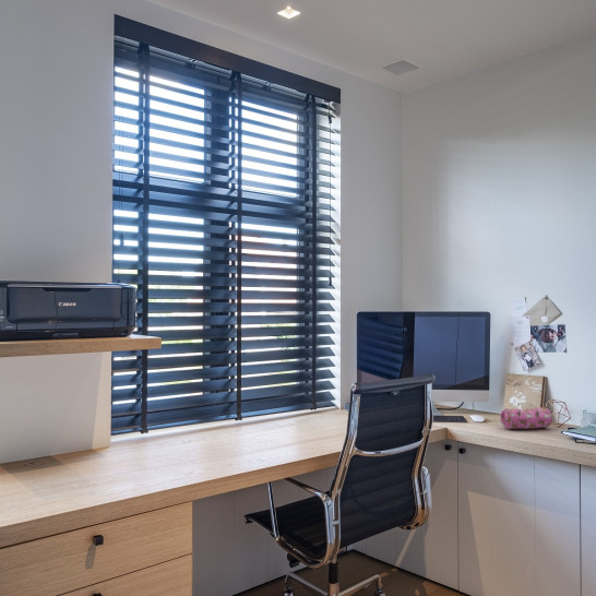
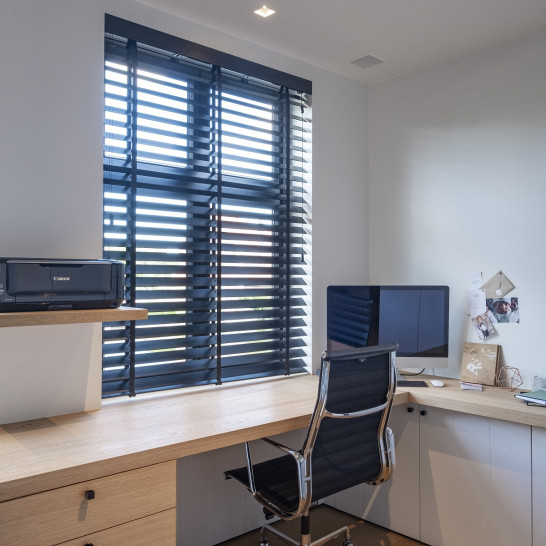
- pencil case (525, 417)
